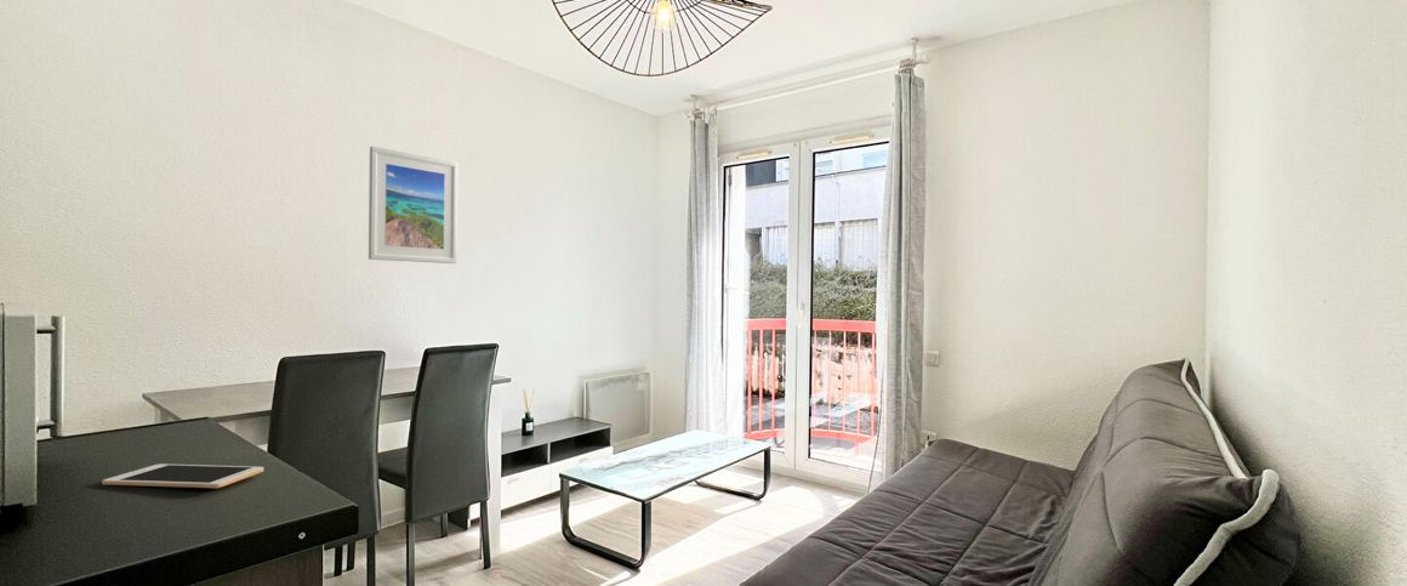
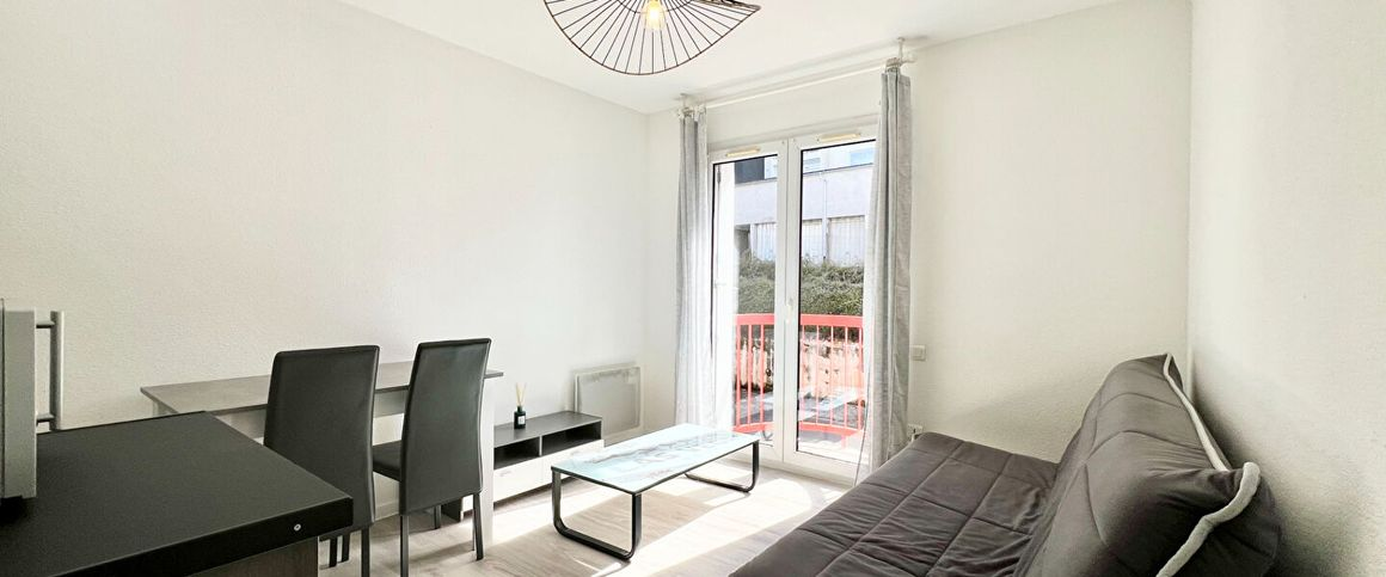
- cell phone (186, 476)
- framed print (415, 207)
